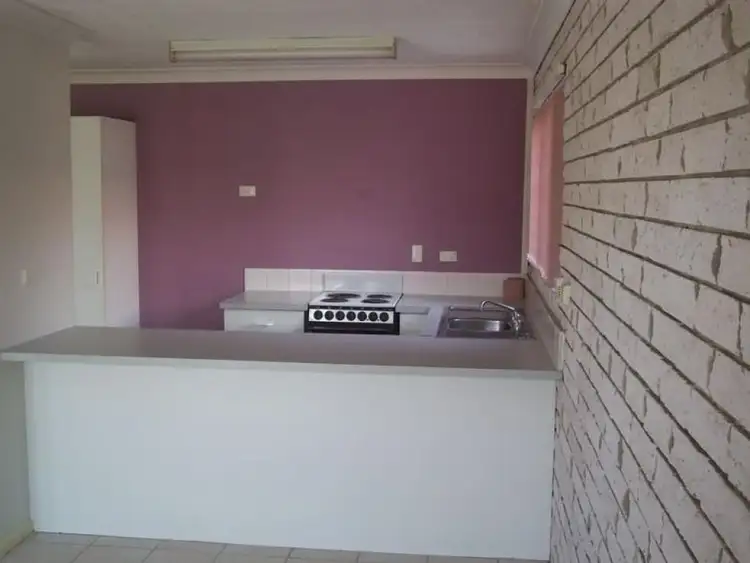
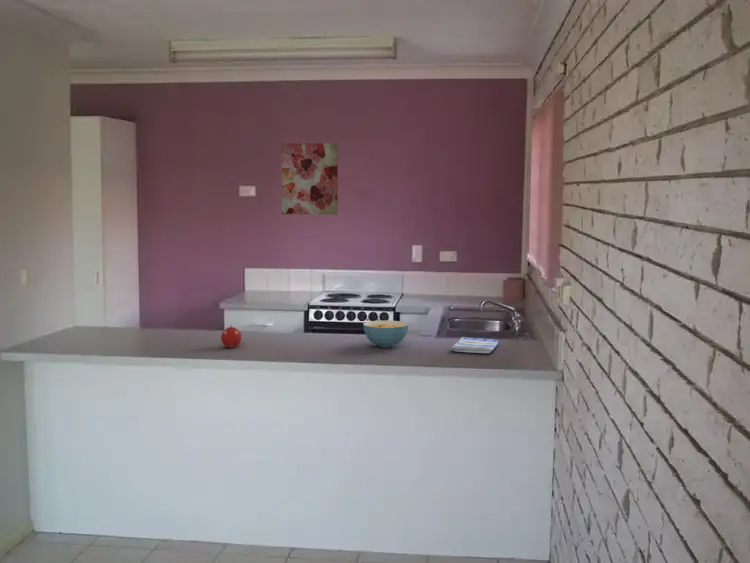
+ wall art (309, 179)
+ cereal bowl (385, 335)
+ dish towel (475, 344)
+ fruit (231, 335)
